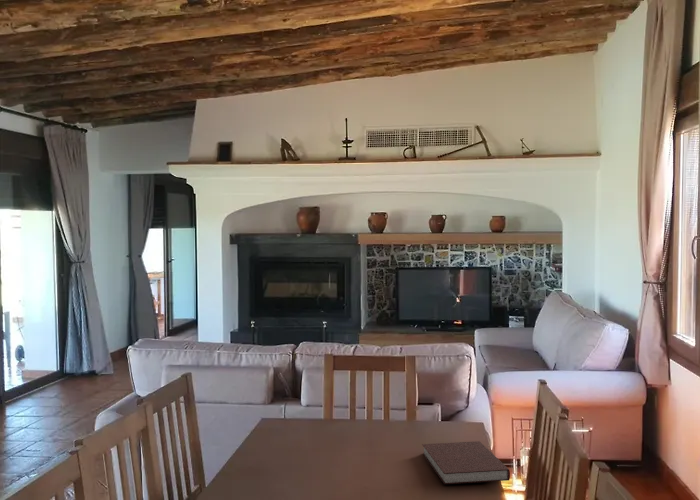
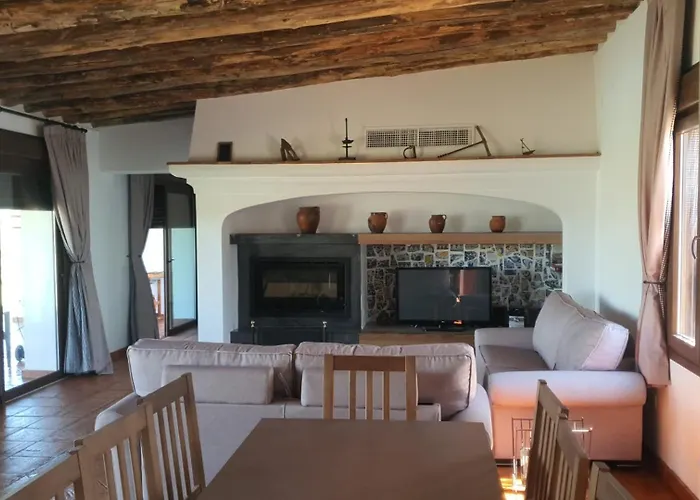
- notebook (463, 461)
